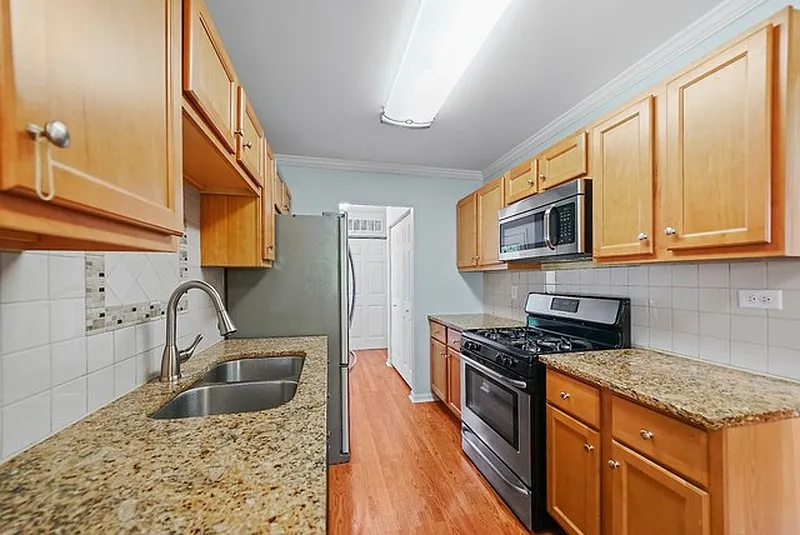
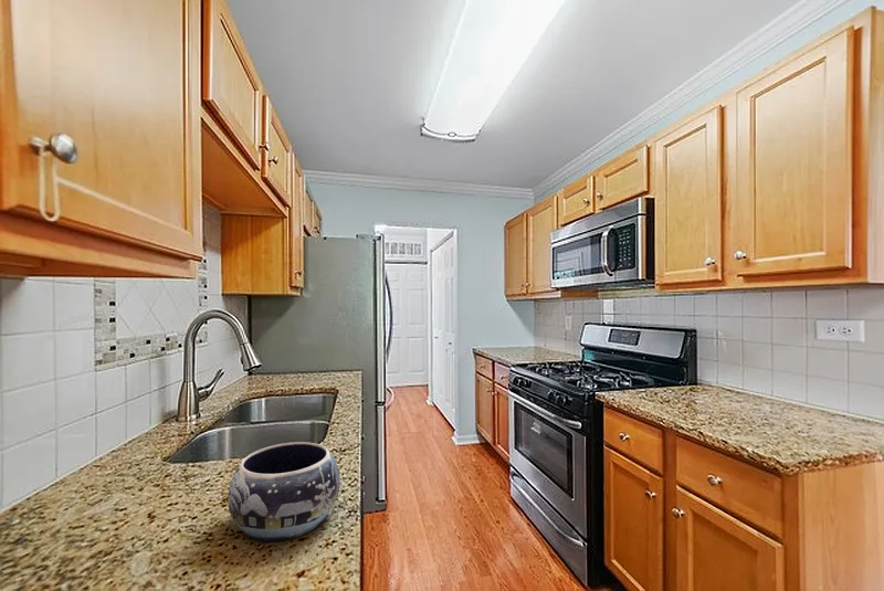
+ decorative bowl (286, 487)
